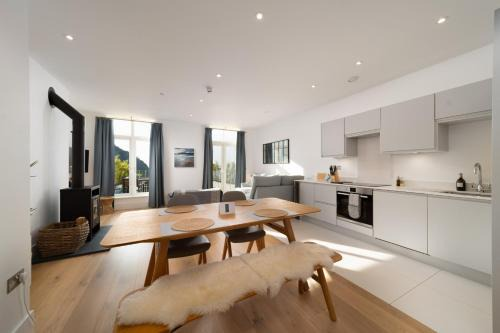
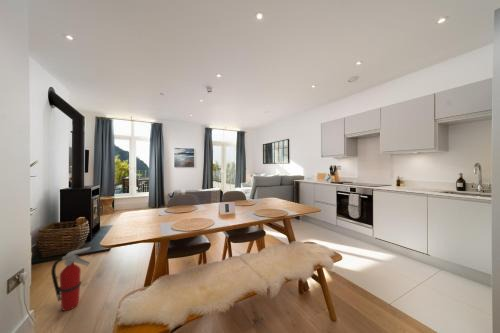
+ fire extinguisher (71, 278)
